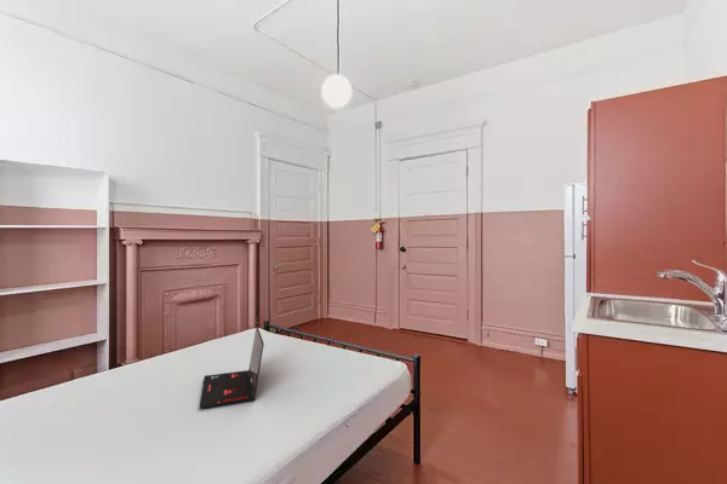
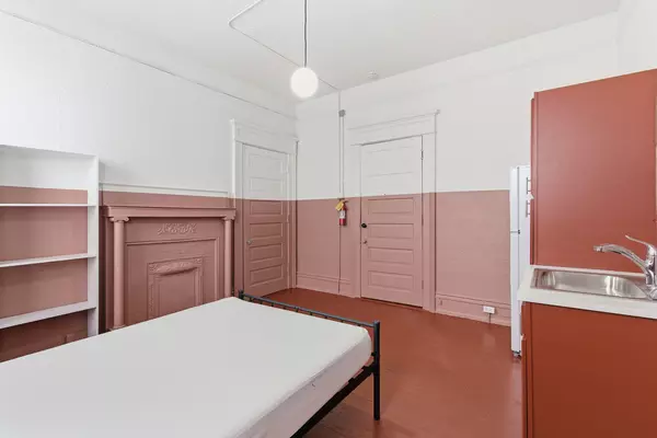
- laptop (235, 371)
